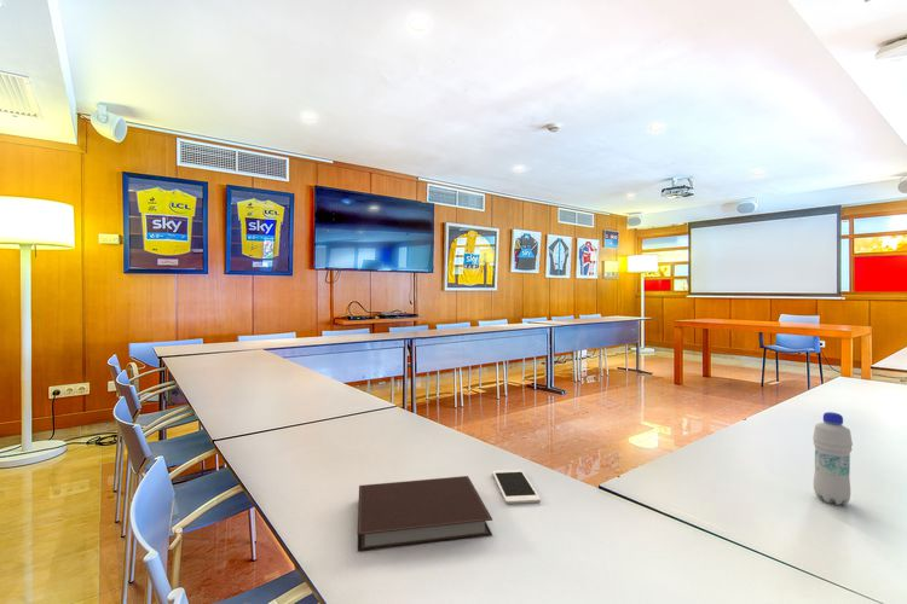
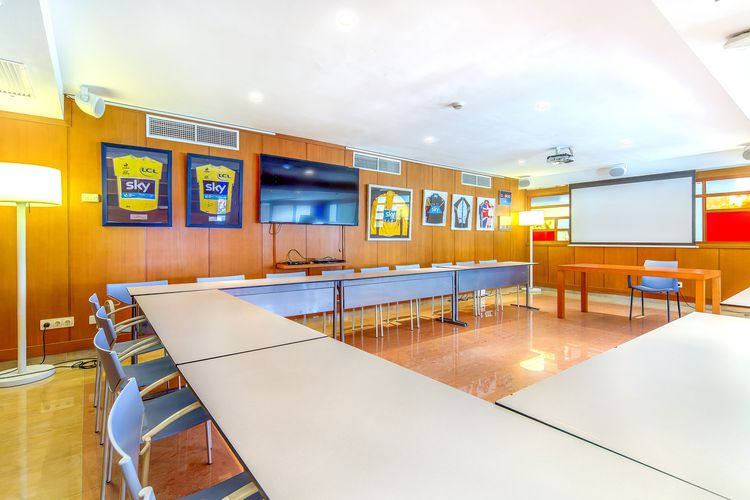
- bottle (832, 455)
- notebook (420, 507)
- cell phone (514, 484)
